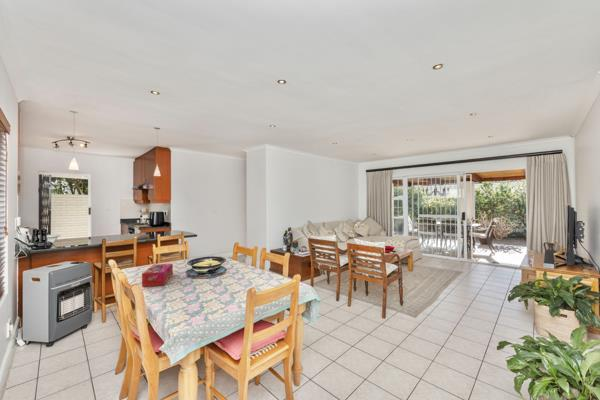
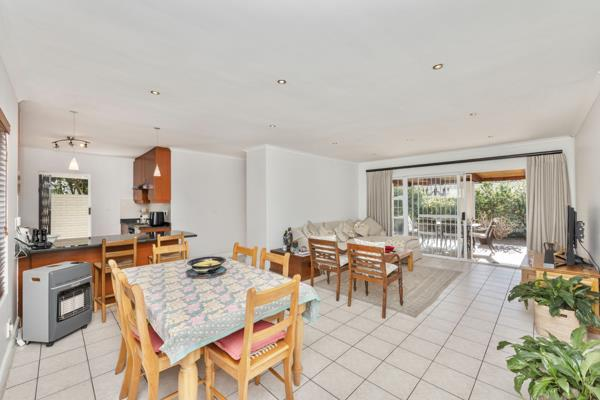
- tissue box (158, 274)
